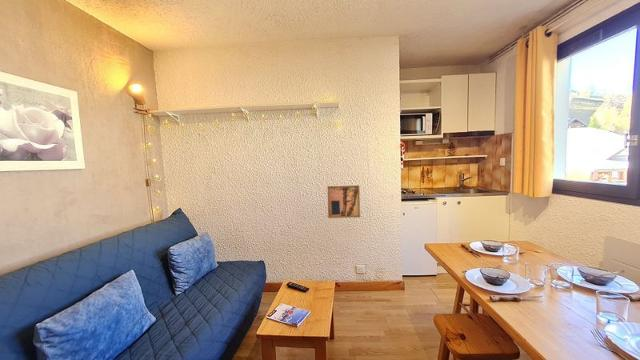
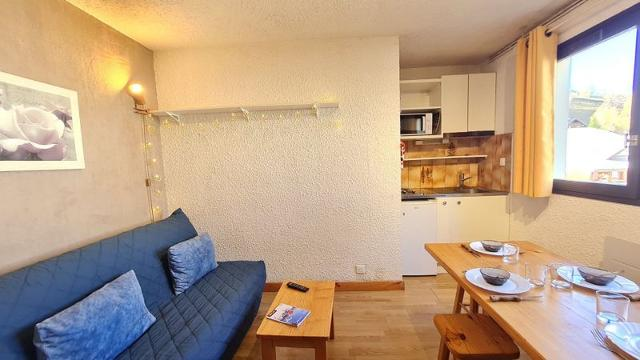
- wall art (343, 201)
